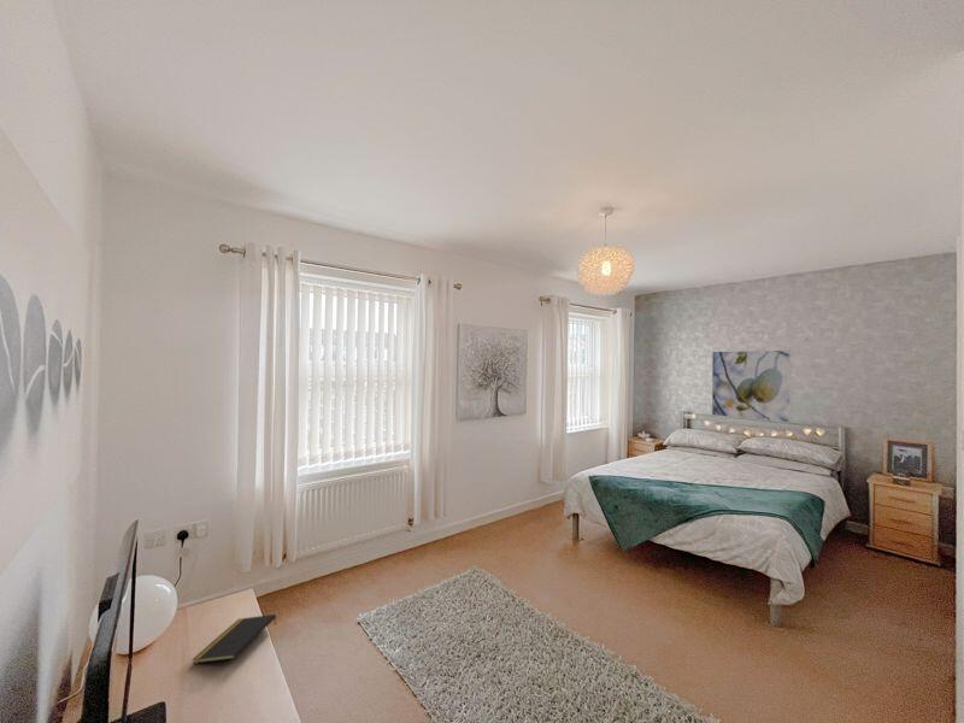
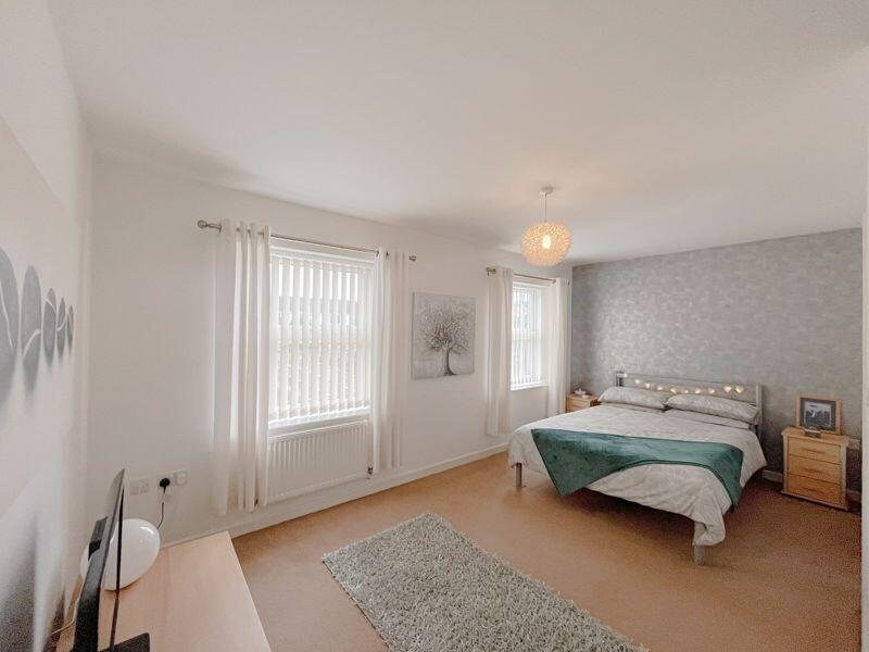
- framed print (748, 384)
- notepad (236, 636)
